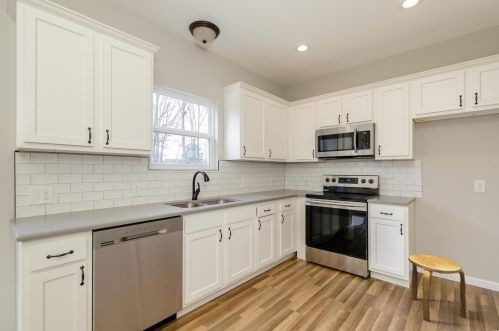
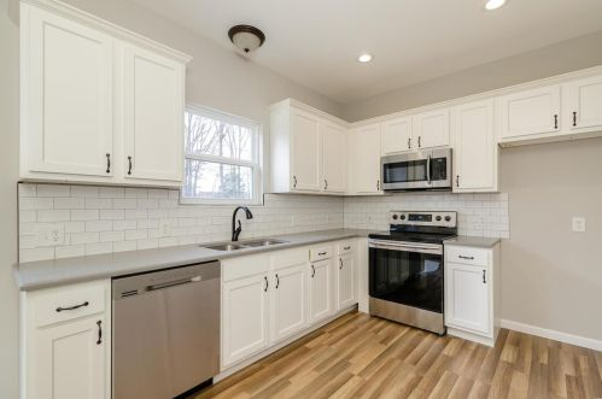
- stool (429, 286)
